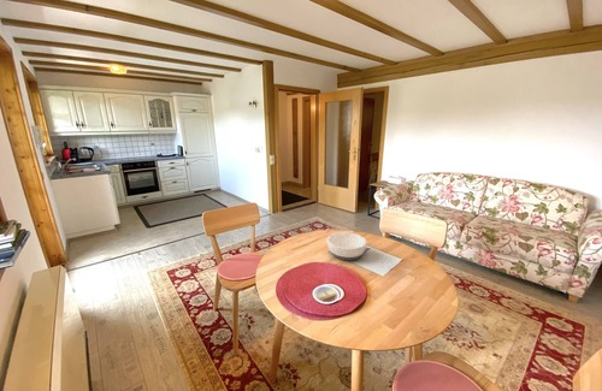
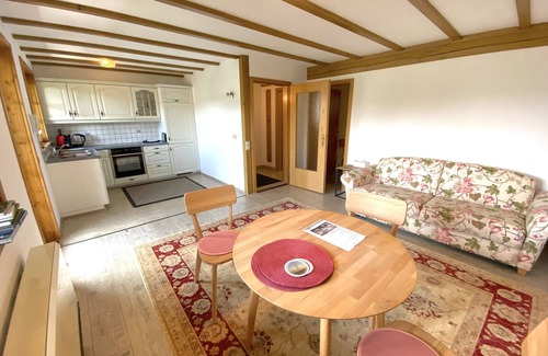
- bowl (346, 245)
